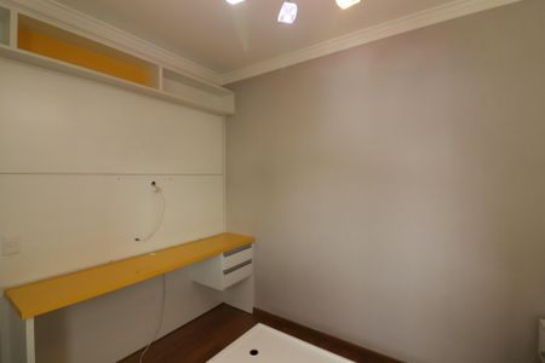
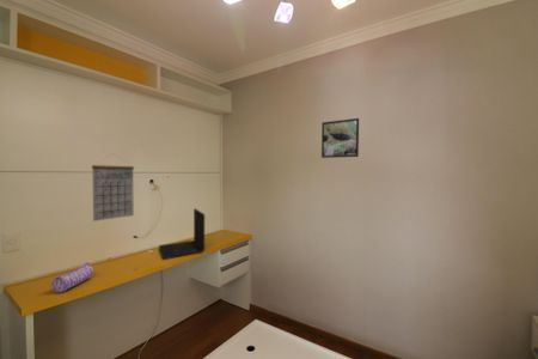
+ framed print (338, 139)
+ calendar (114, 185)
+ pencil case (74, 276)
+ laptop (181, 242)
